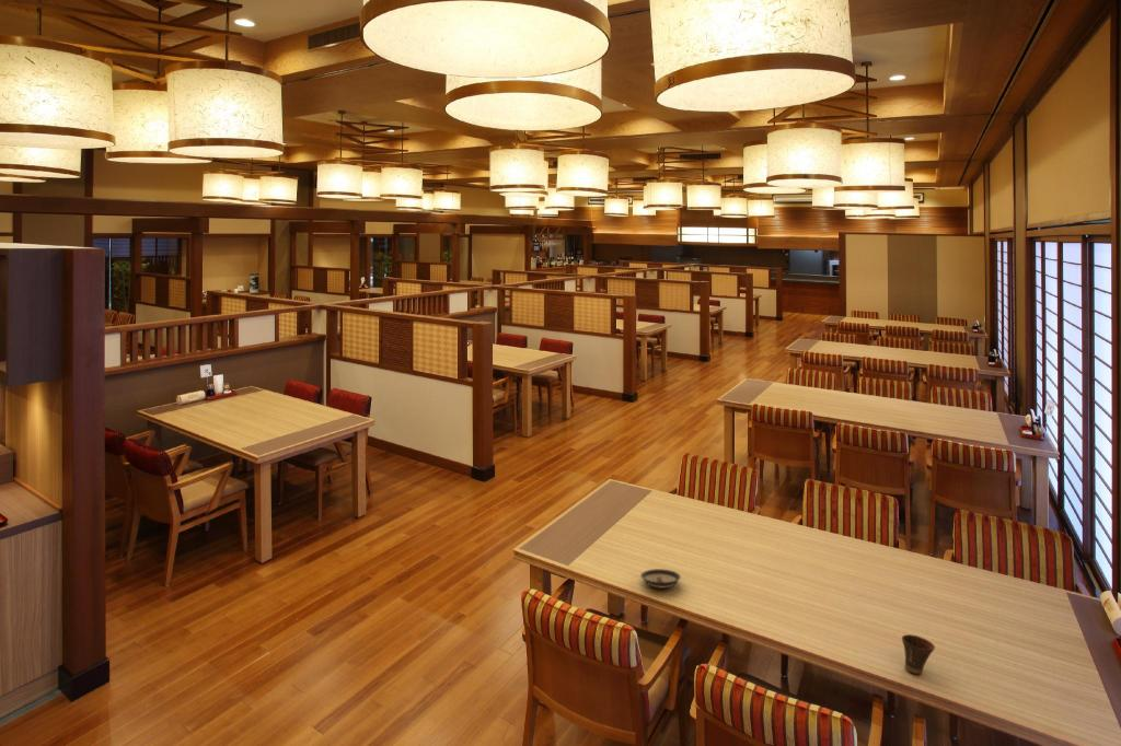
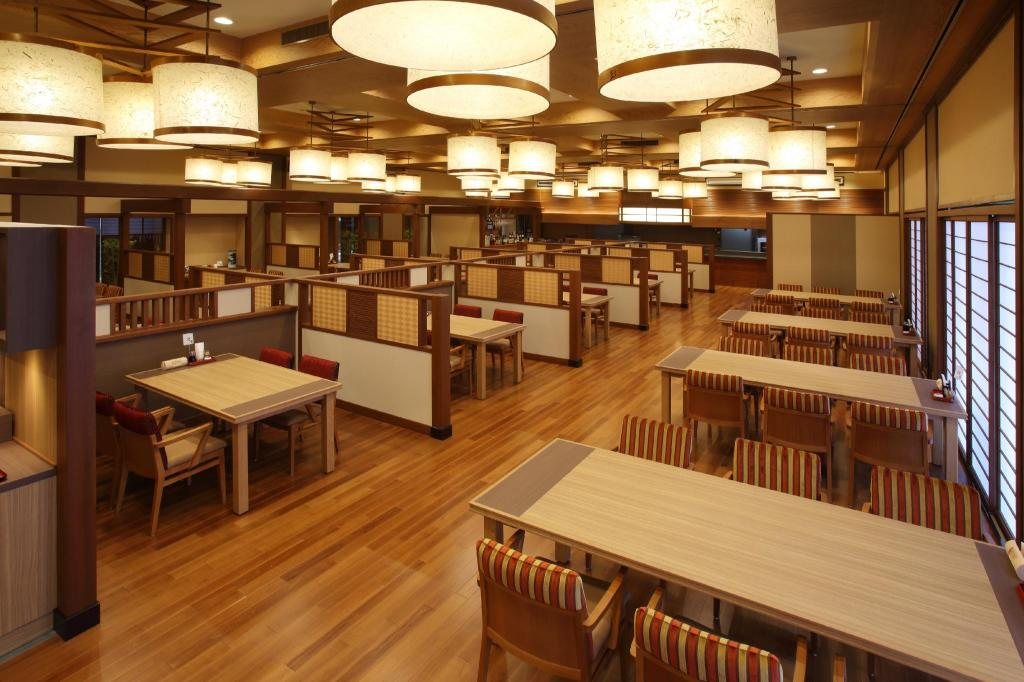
- cup (917, 655)
- saucer (660, 580)
